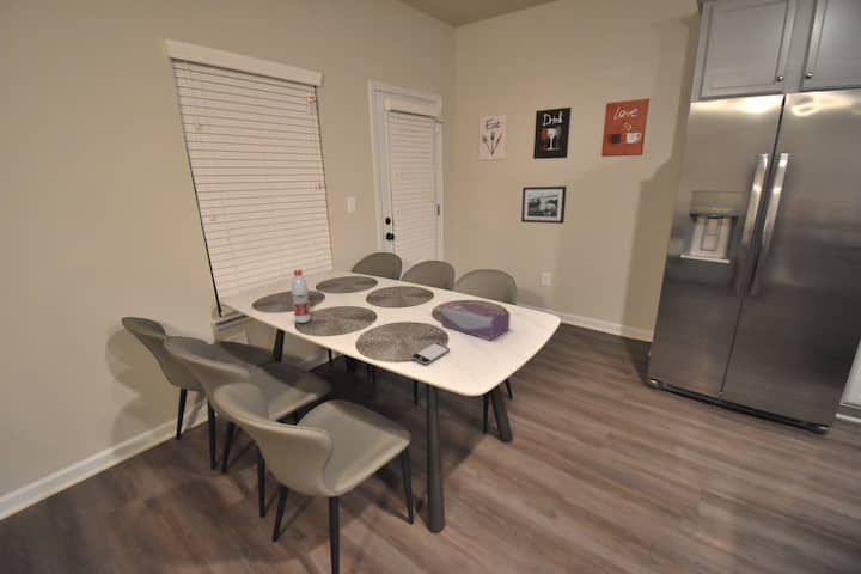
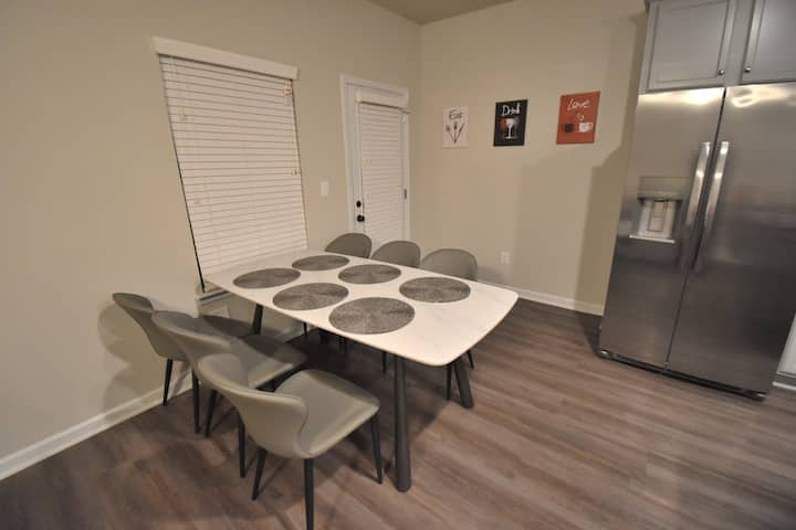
- tissue box (475, 318)
- picture frame (543, 204)
- smartphone (430, 353)
- water bottle (300, 295)
